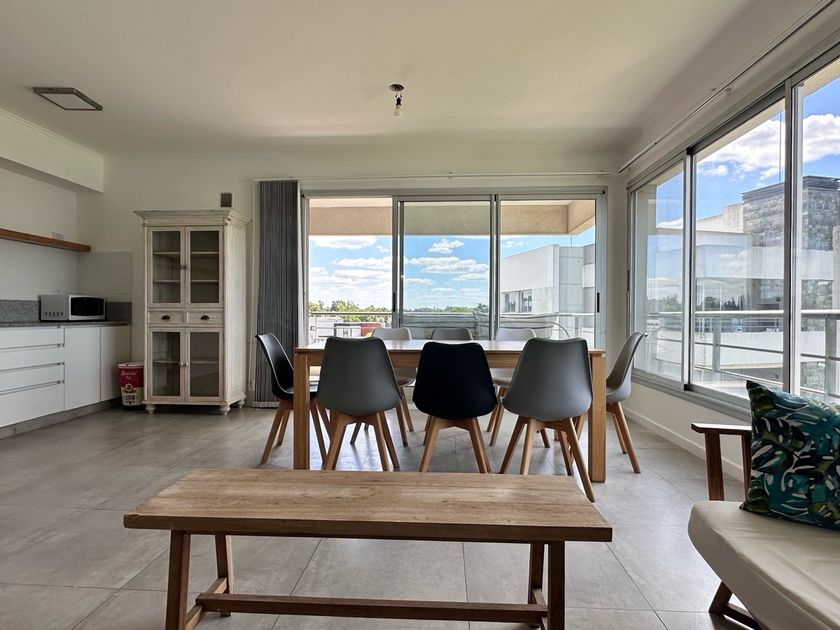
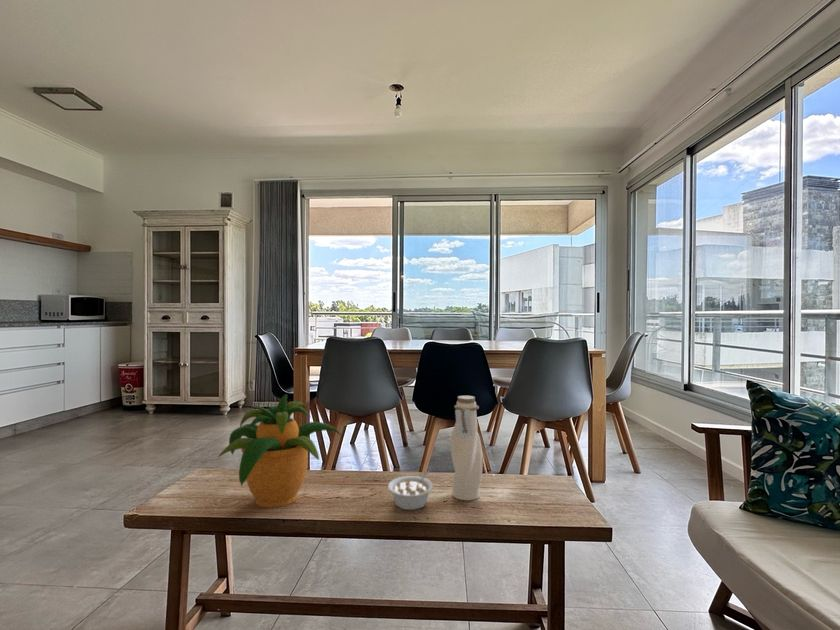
+ water bottle (466, 446)
+ legume (410, 491)
+ potted plant (284, 447)
